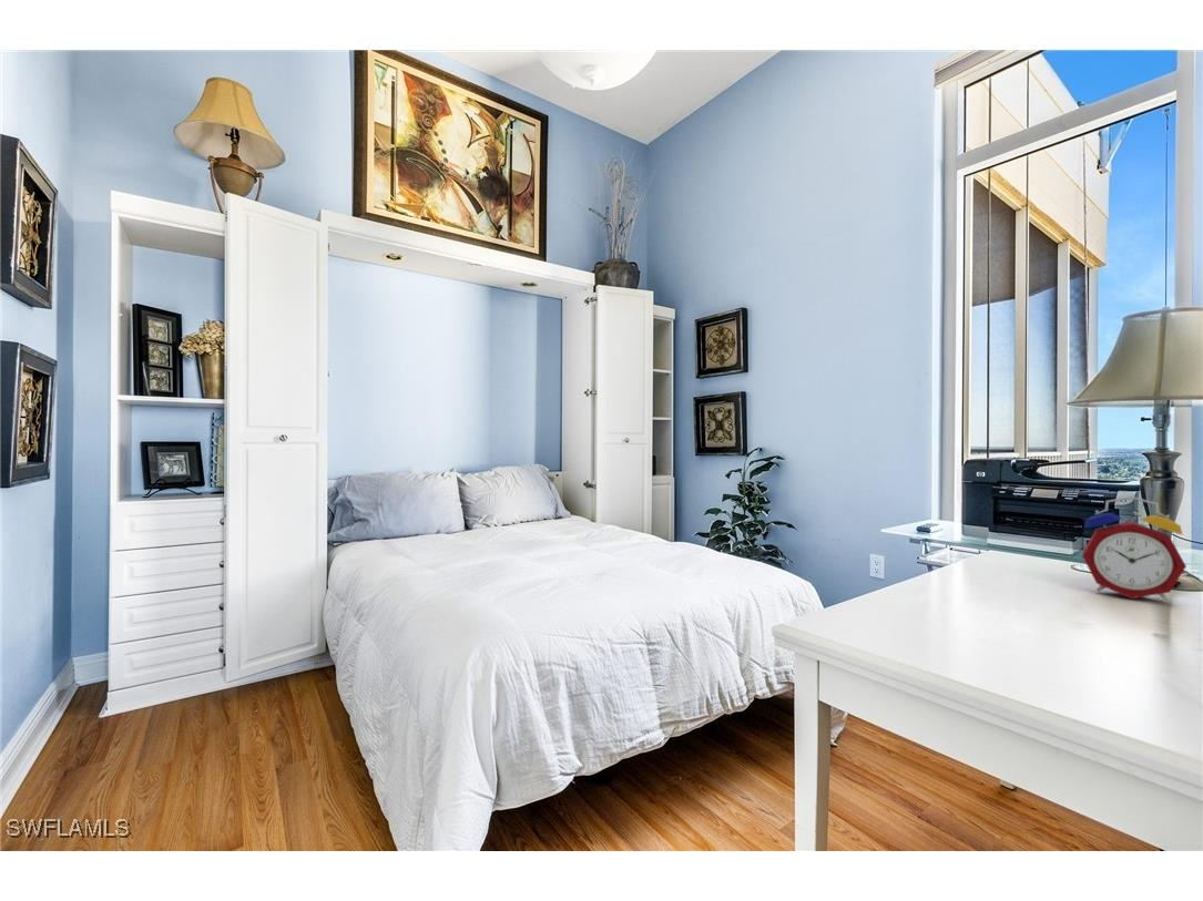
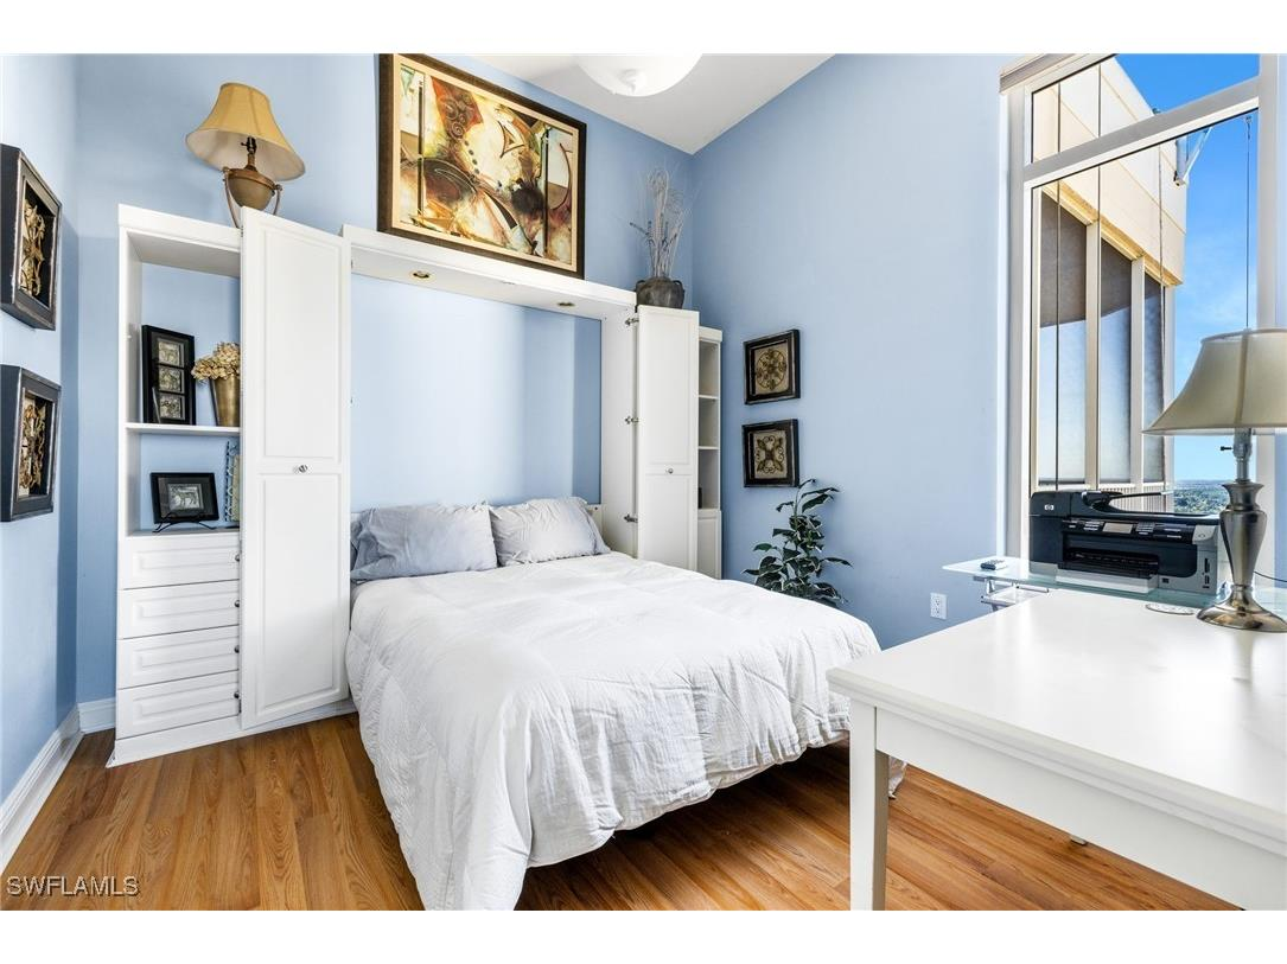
- alarm clock (1130, 545)
